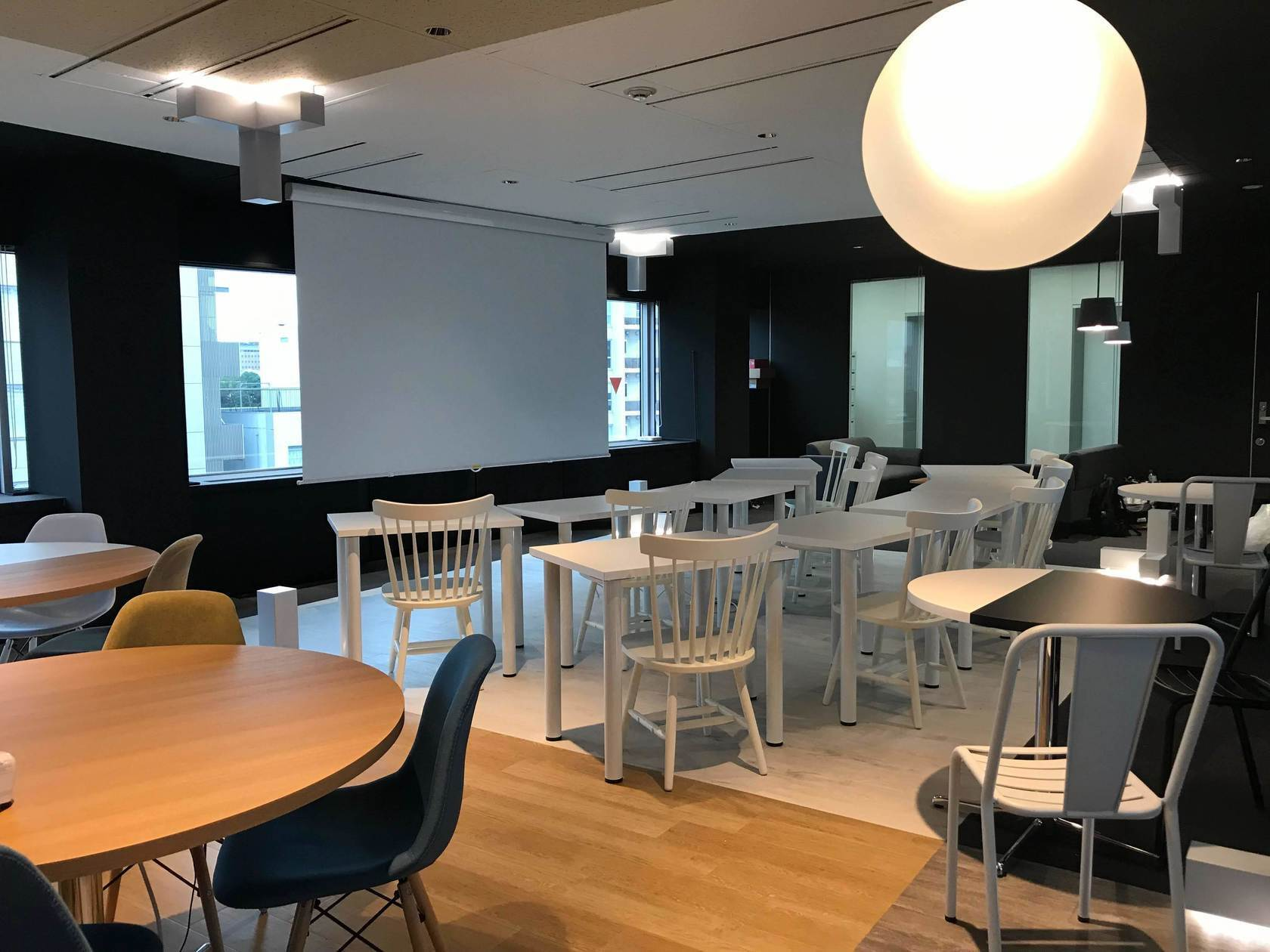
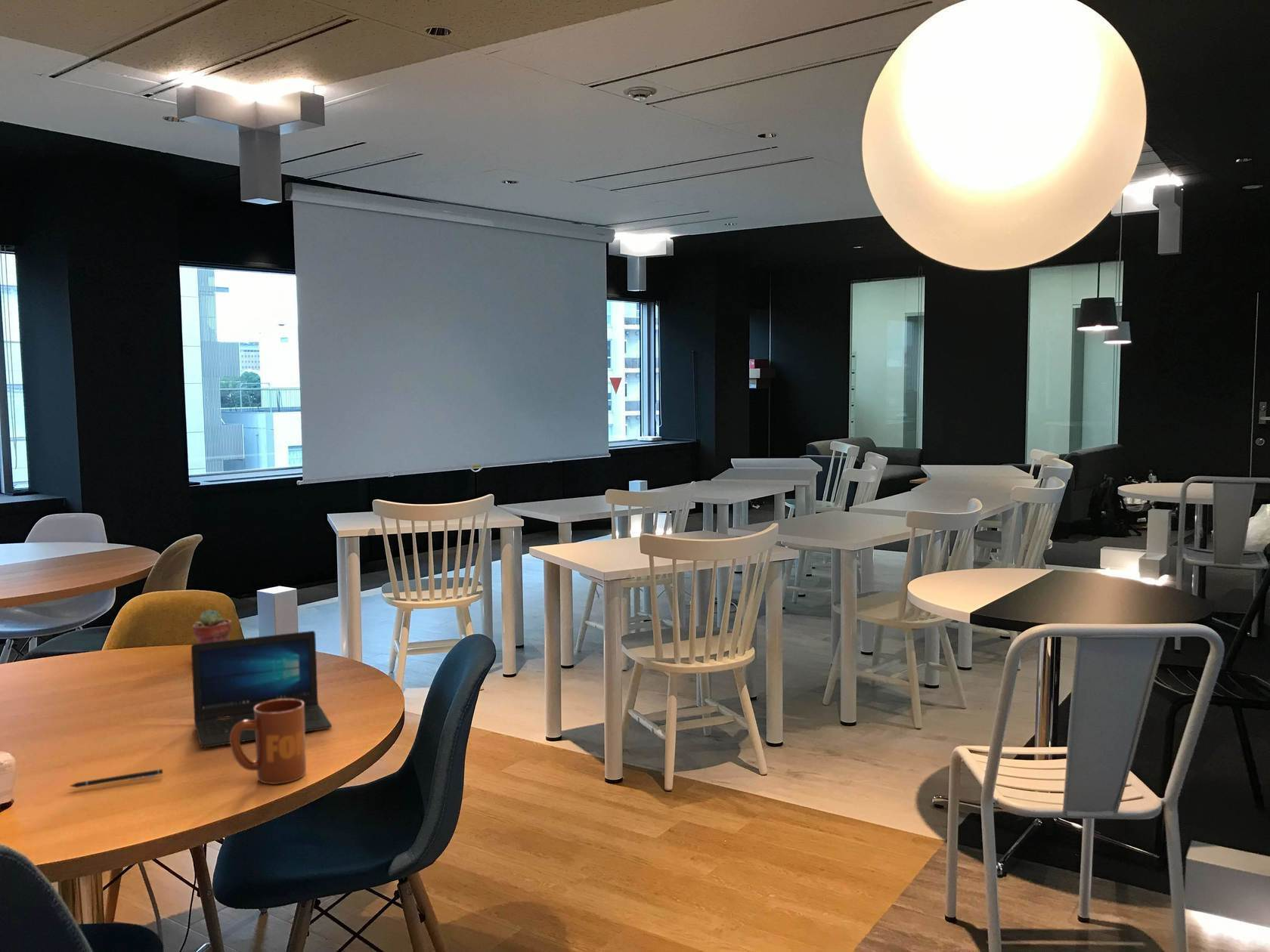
+ mug (268, 743)
+ laptop (261, 686)
+ potted succulent (212, 632)
+ pen (116, 778)
